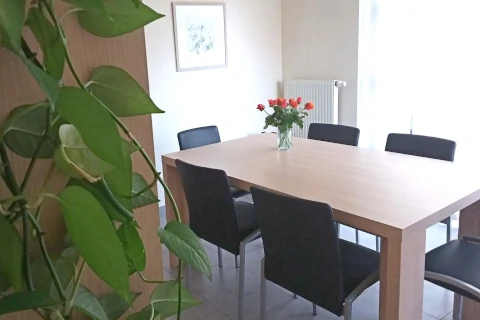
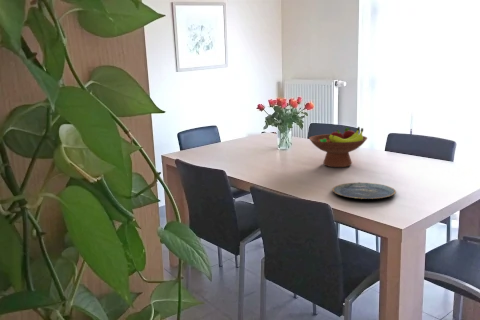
+ fruit bowl (337, 146)
+ plate (363, 191)
